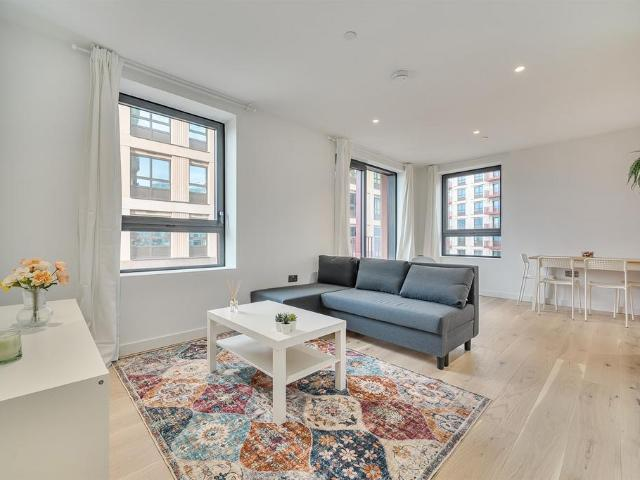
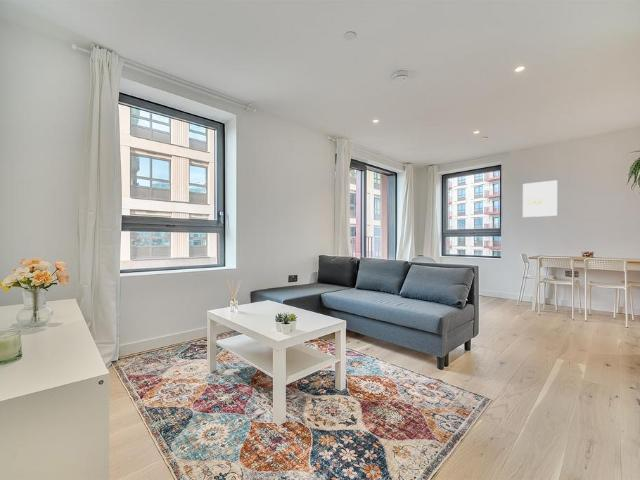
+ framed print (539, 199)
